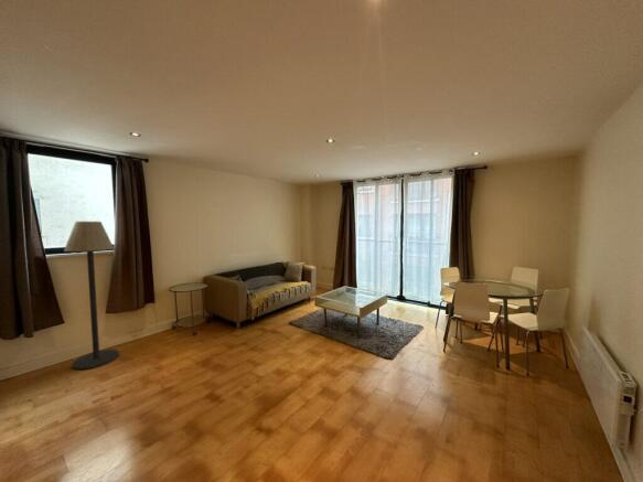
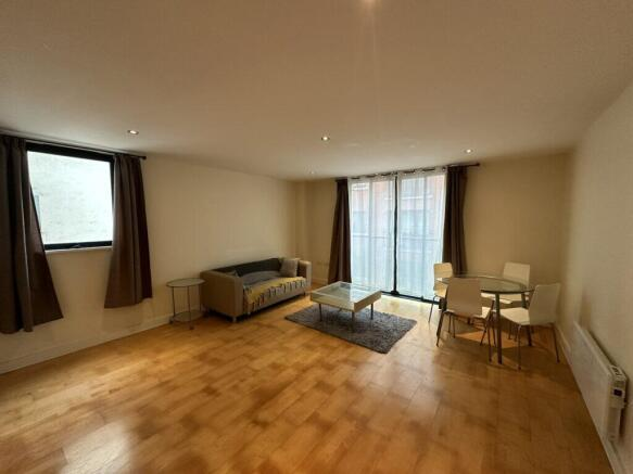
- floor lamp (92, 291)
